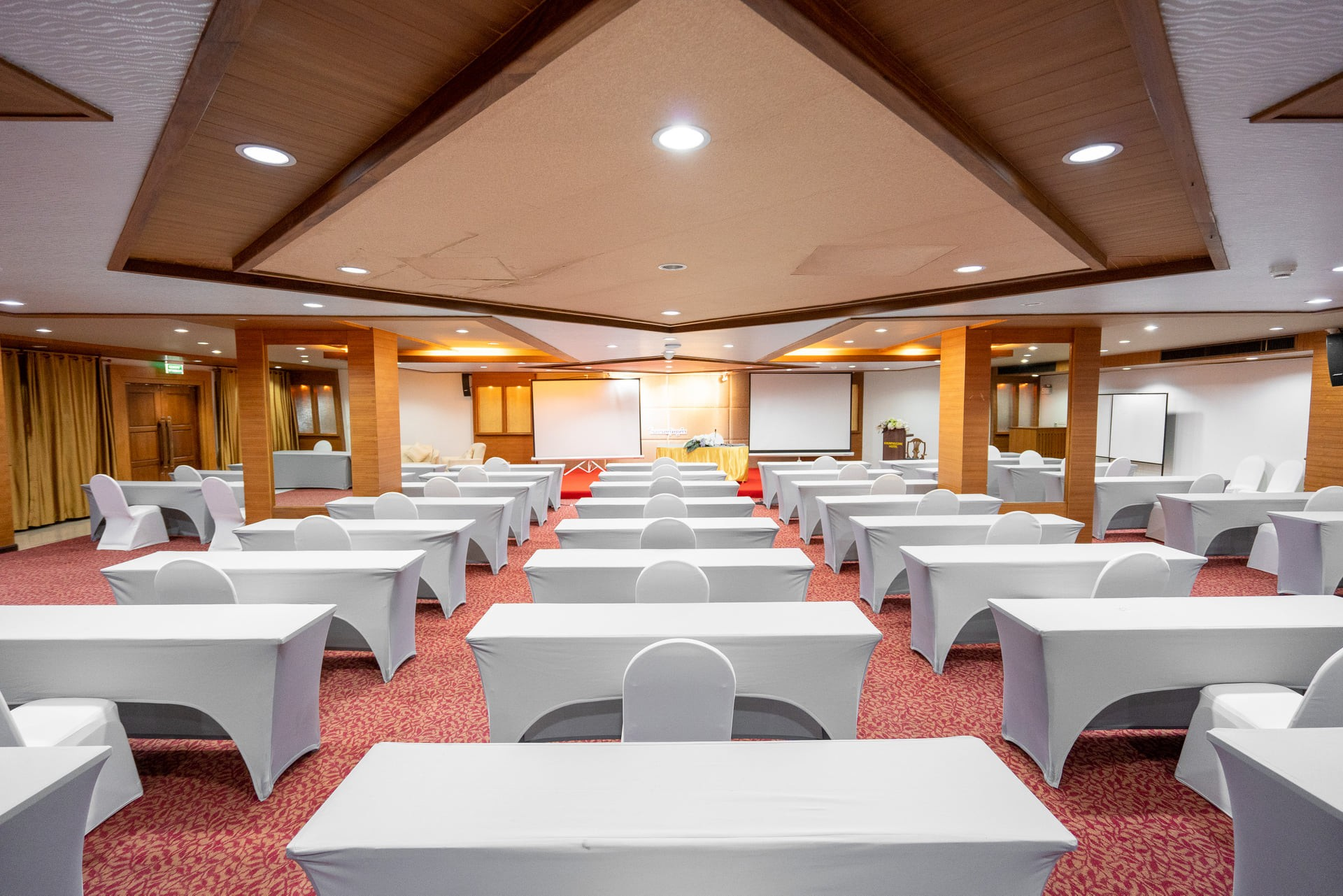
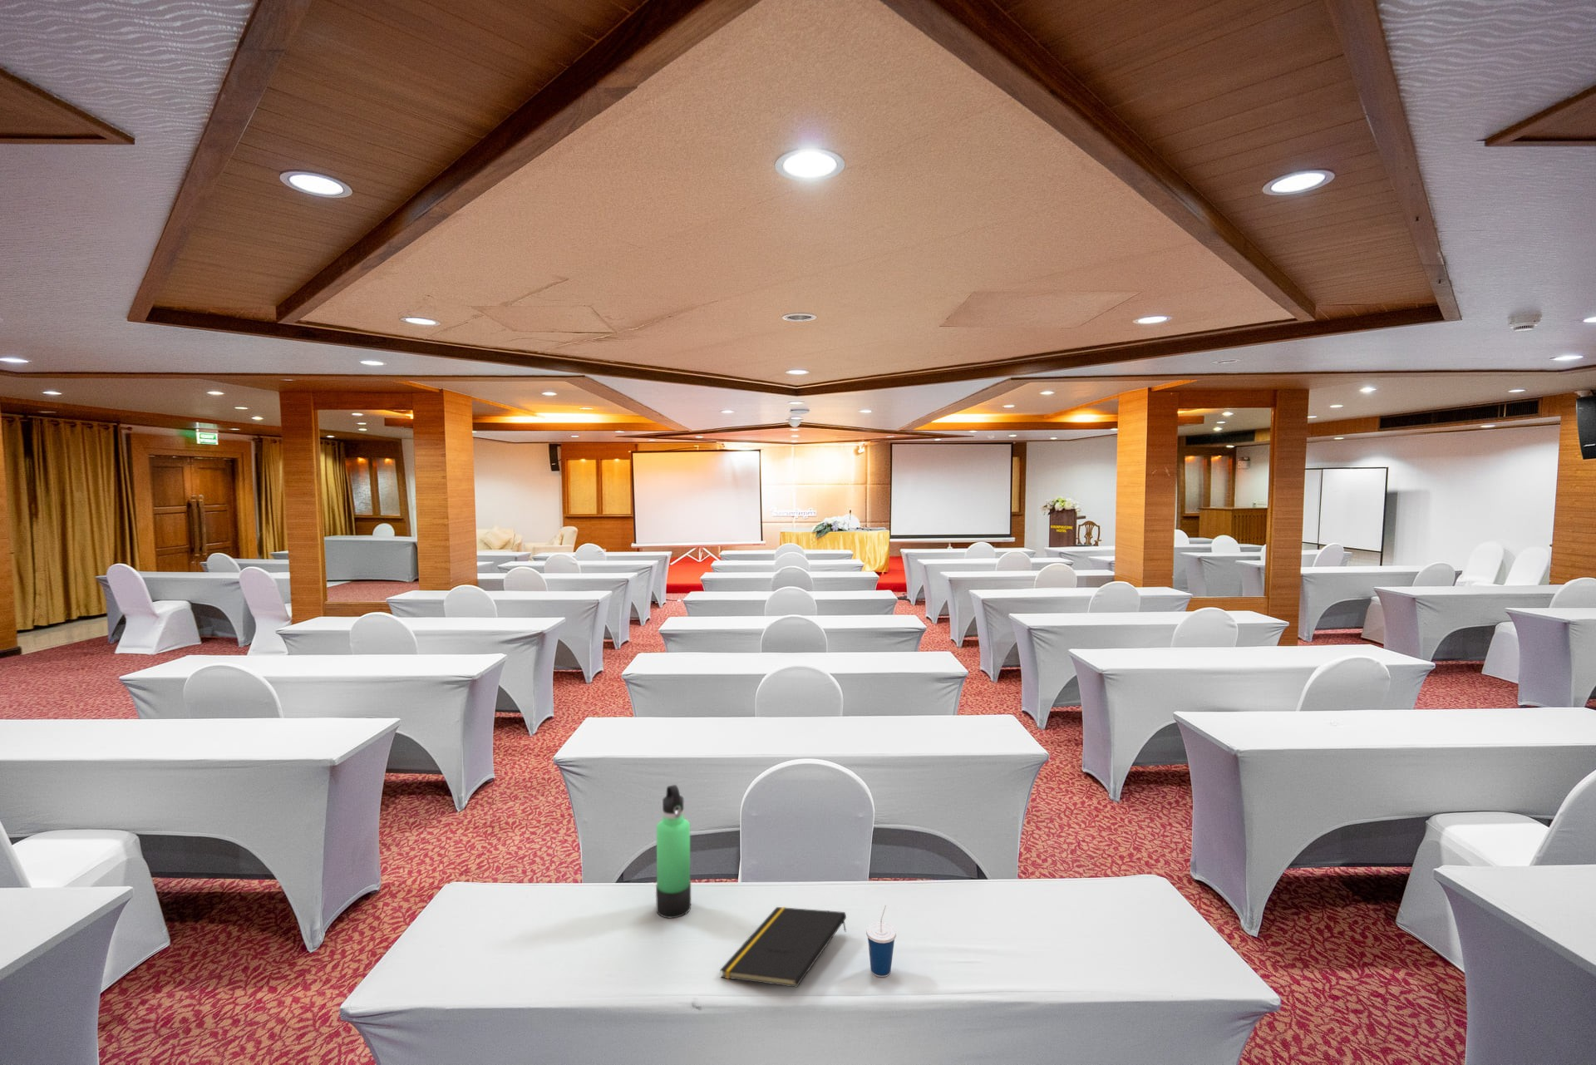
+ cup (881, 939)
+ notepad (786, 943)
+ thermos bottle (674, 847)
